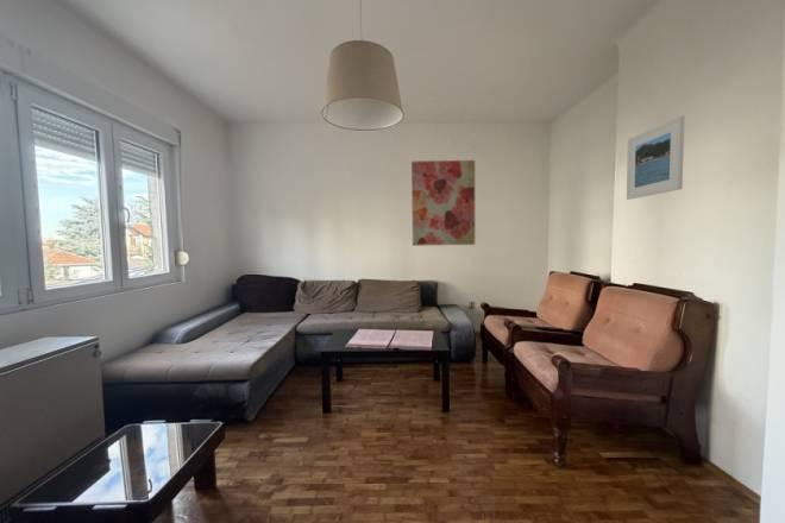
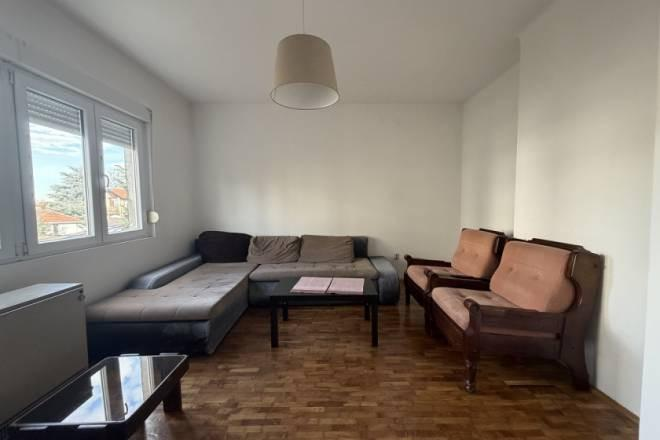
- wall art (442, 203)
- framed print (652, 162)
